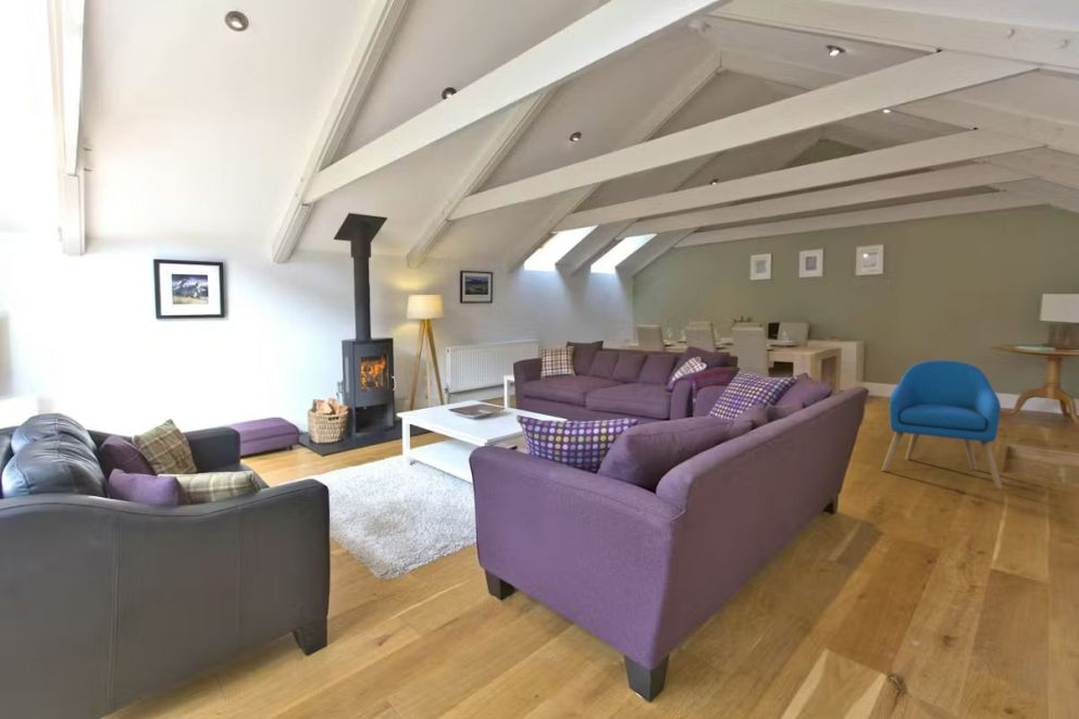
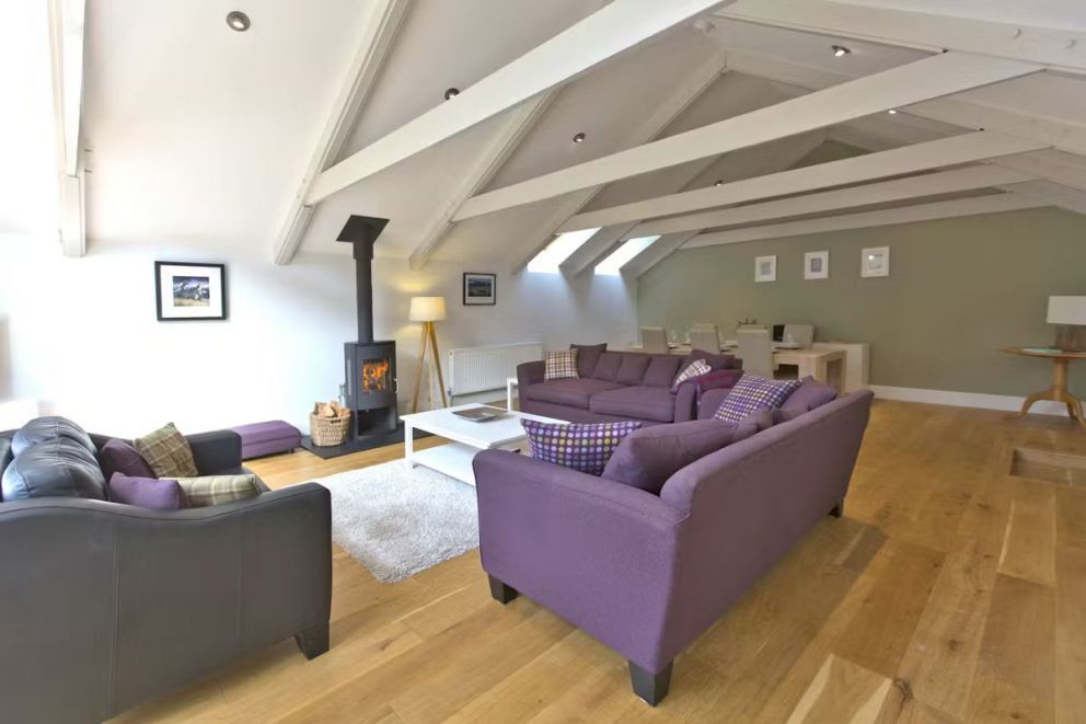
- armchair (941, 417)
